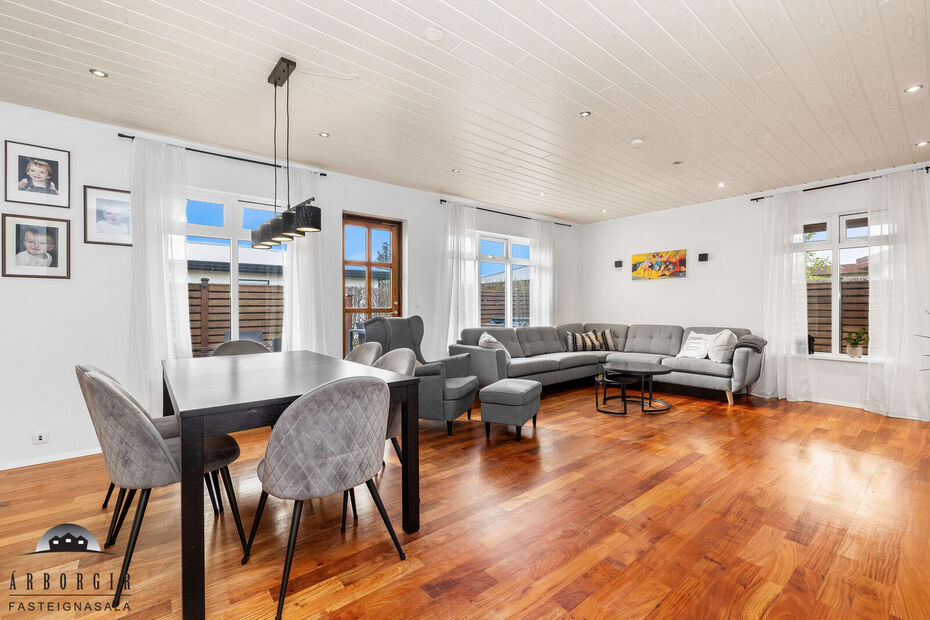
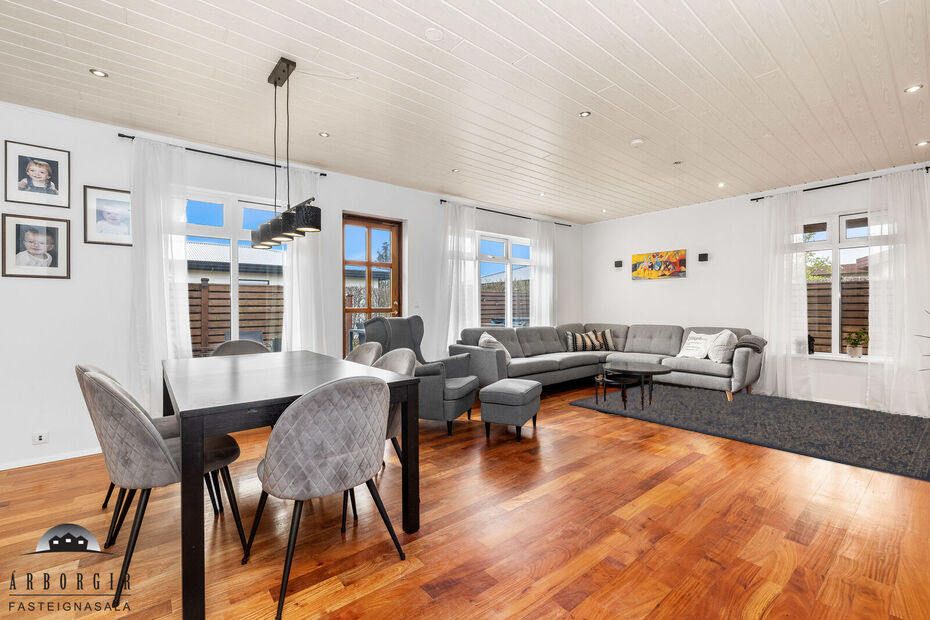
+ rug (742, 411)
